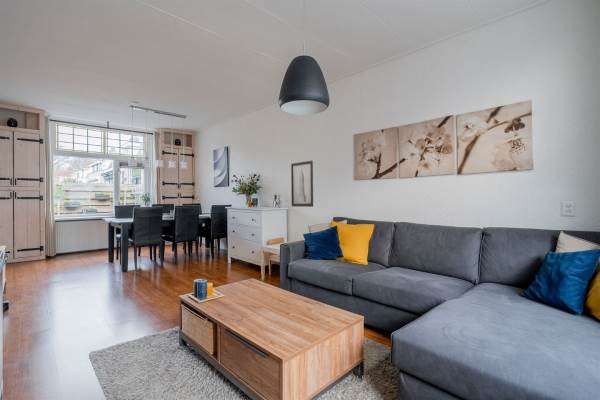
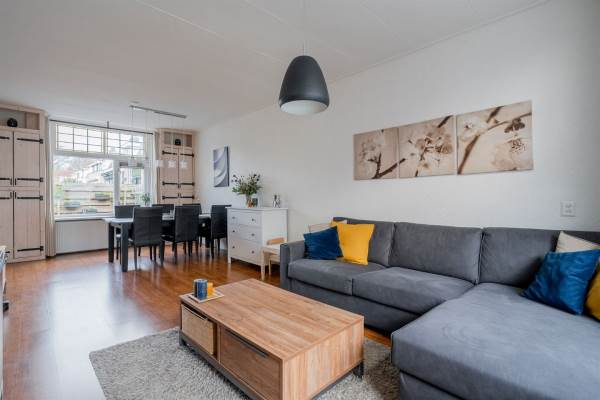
- wall art (301, 184)
